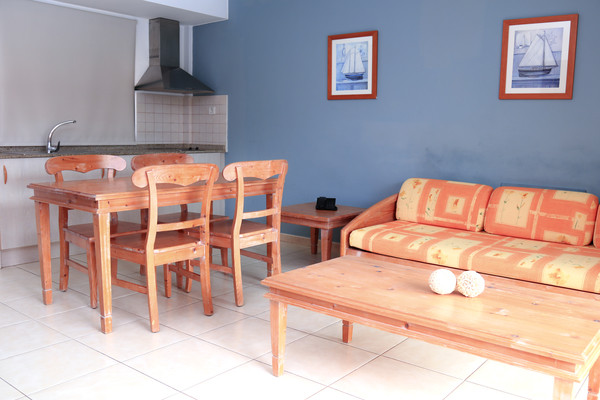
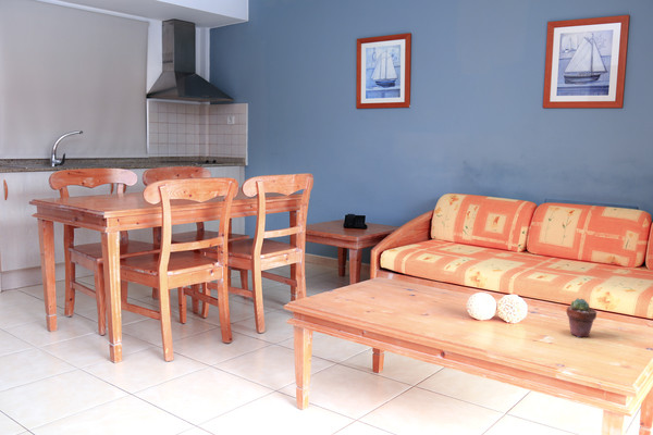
+ potted succulent (580, 316)
